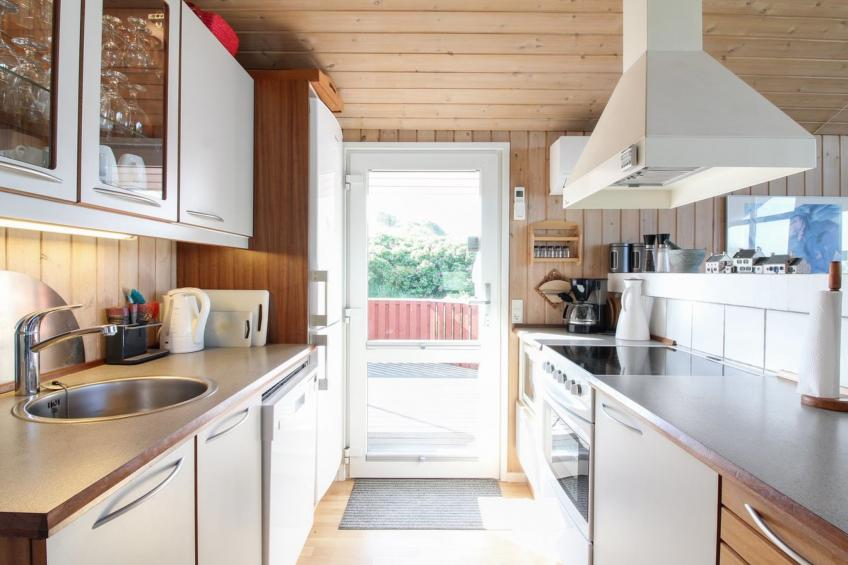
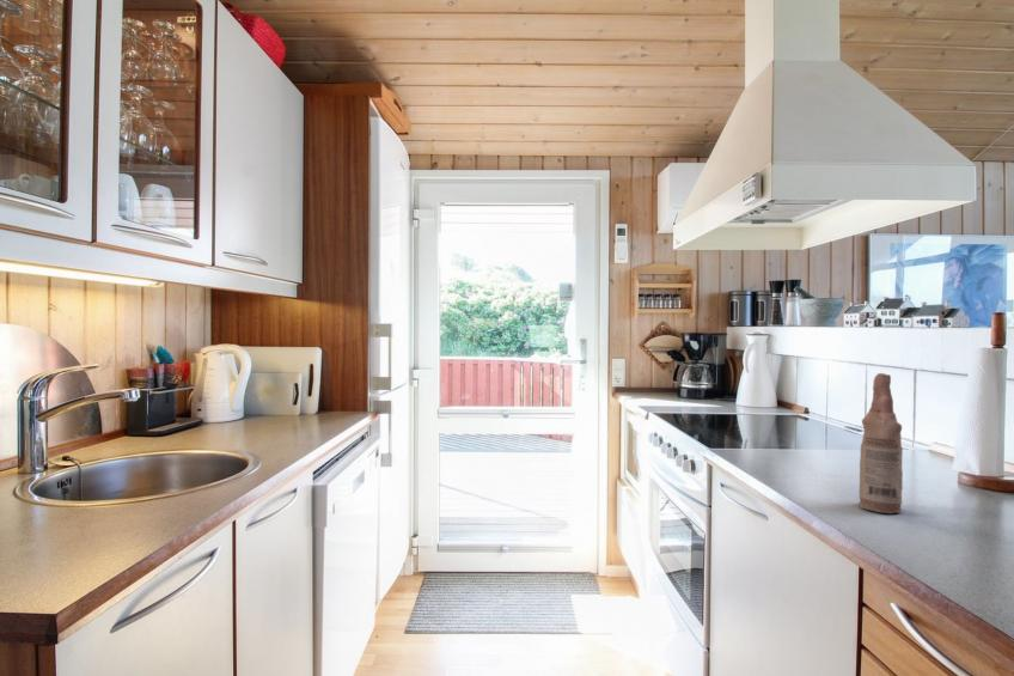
+ bottle (879, 440)
